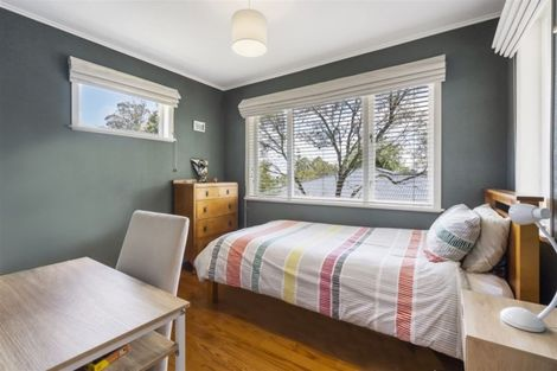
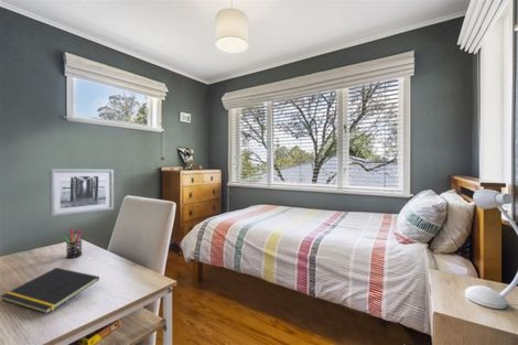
+ pen holder (72, 242)
+ notepad (52, 287)
+ wall art (84, 191)
